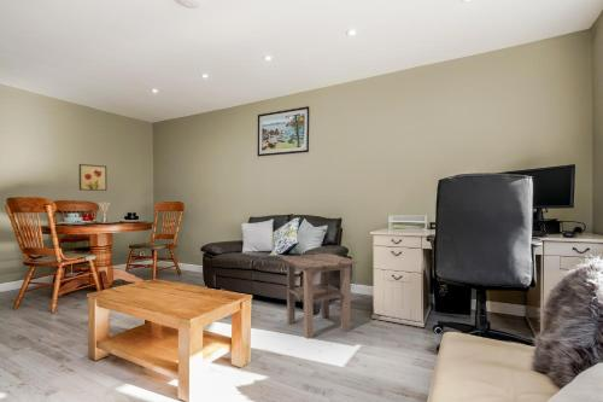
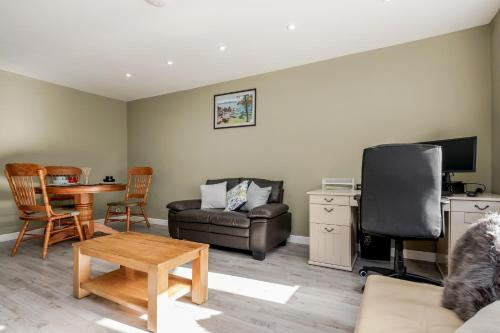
- side table (317, 291)
- wall art (93, 177)
